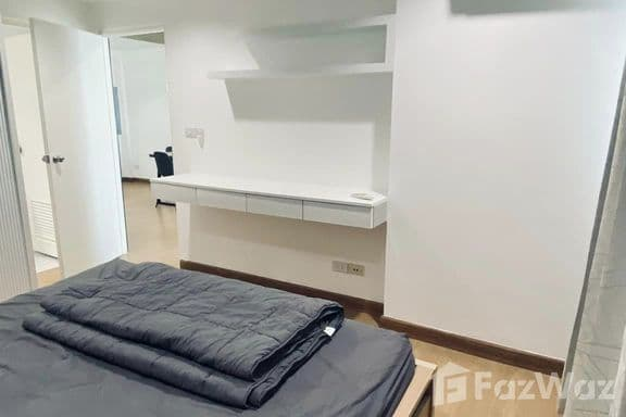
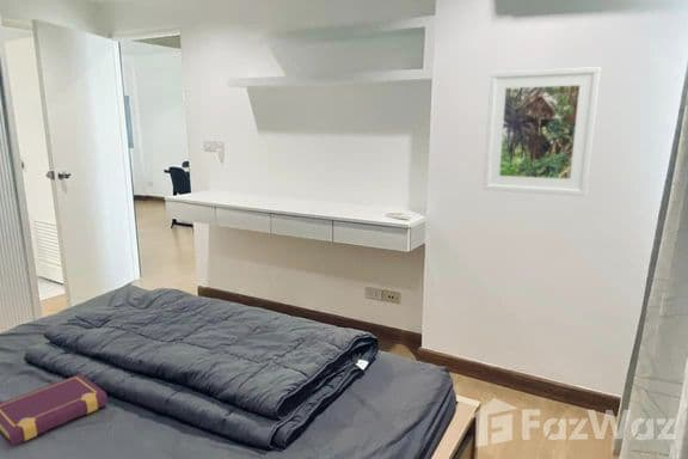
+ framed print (538, 133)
+ book (50, 406)
